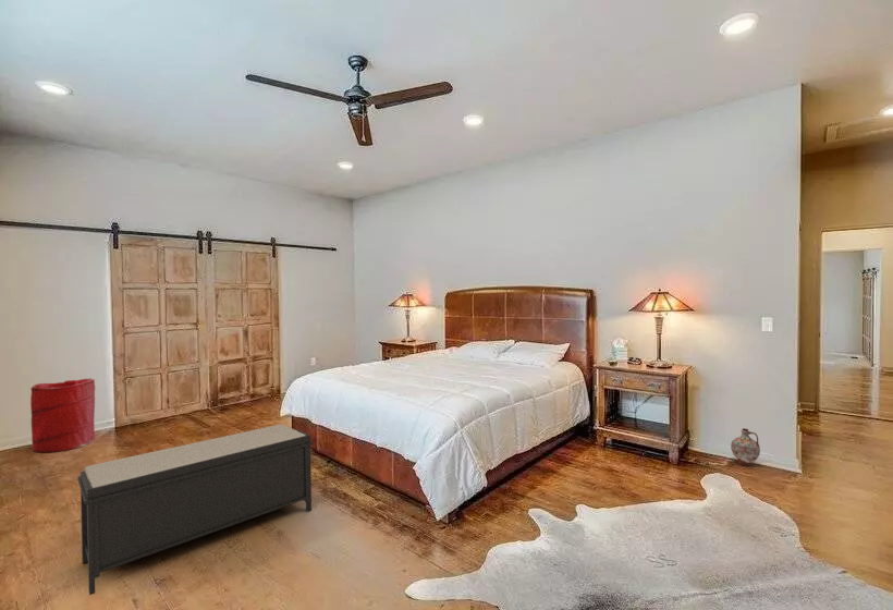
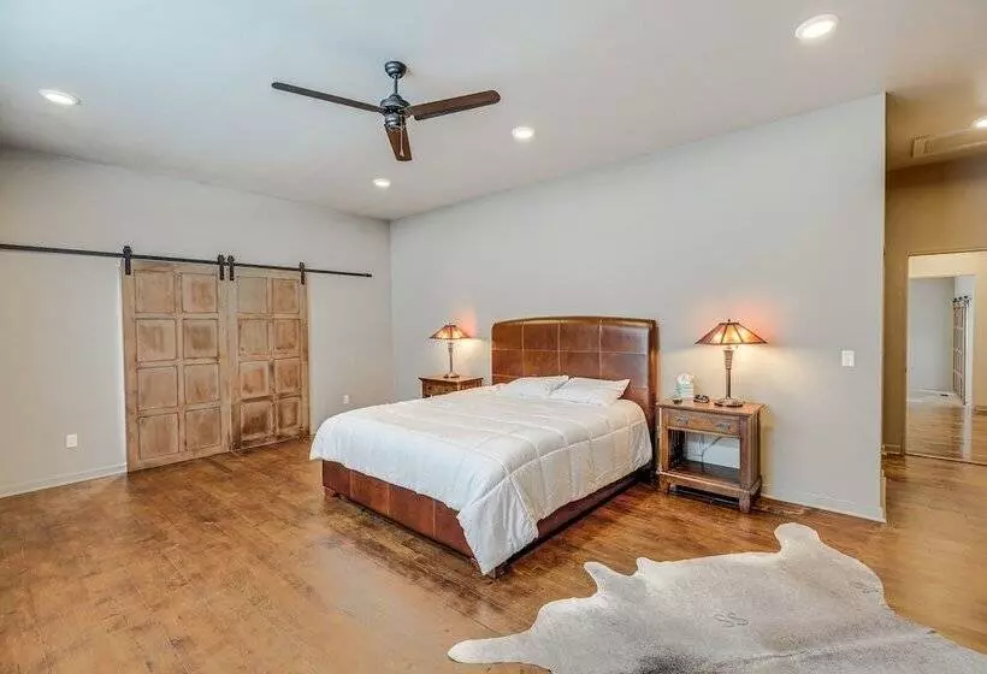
- ceramic jug (745, 447)
- laundry hamper (64, 412)
- bench (207, 491)
